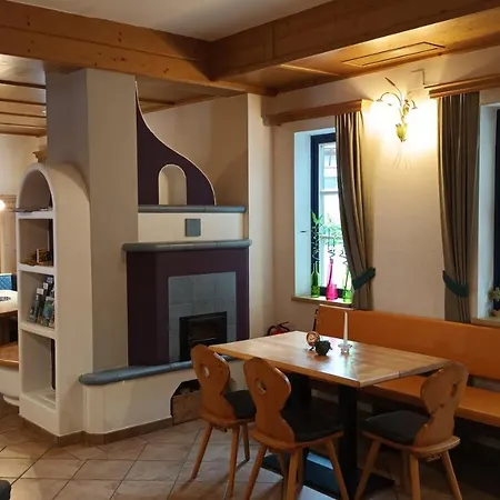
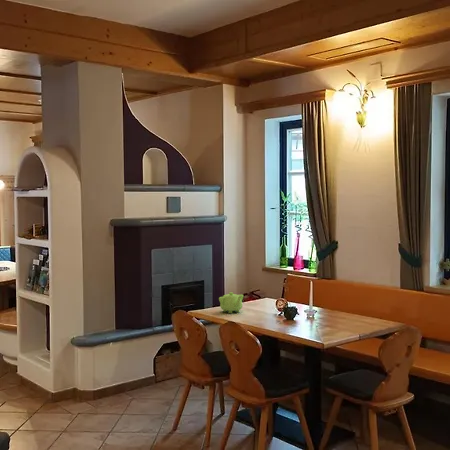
+ teapot (233, 302)
